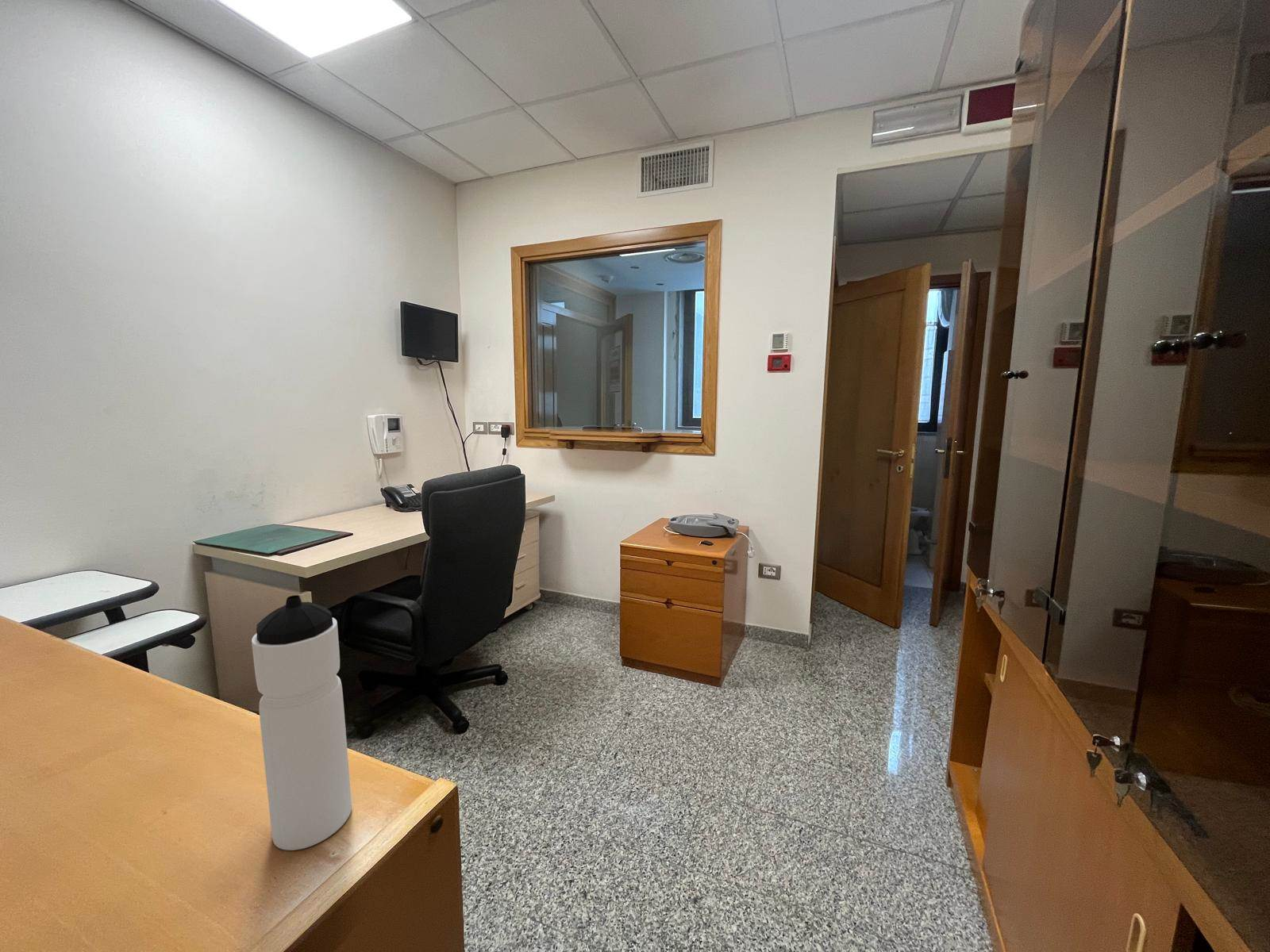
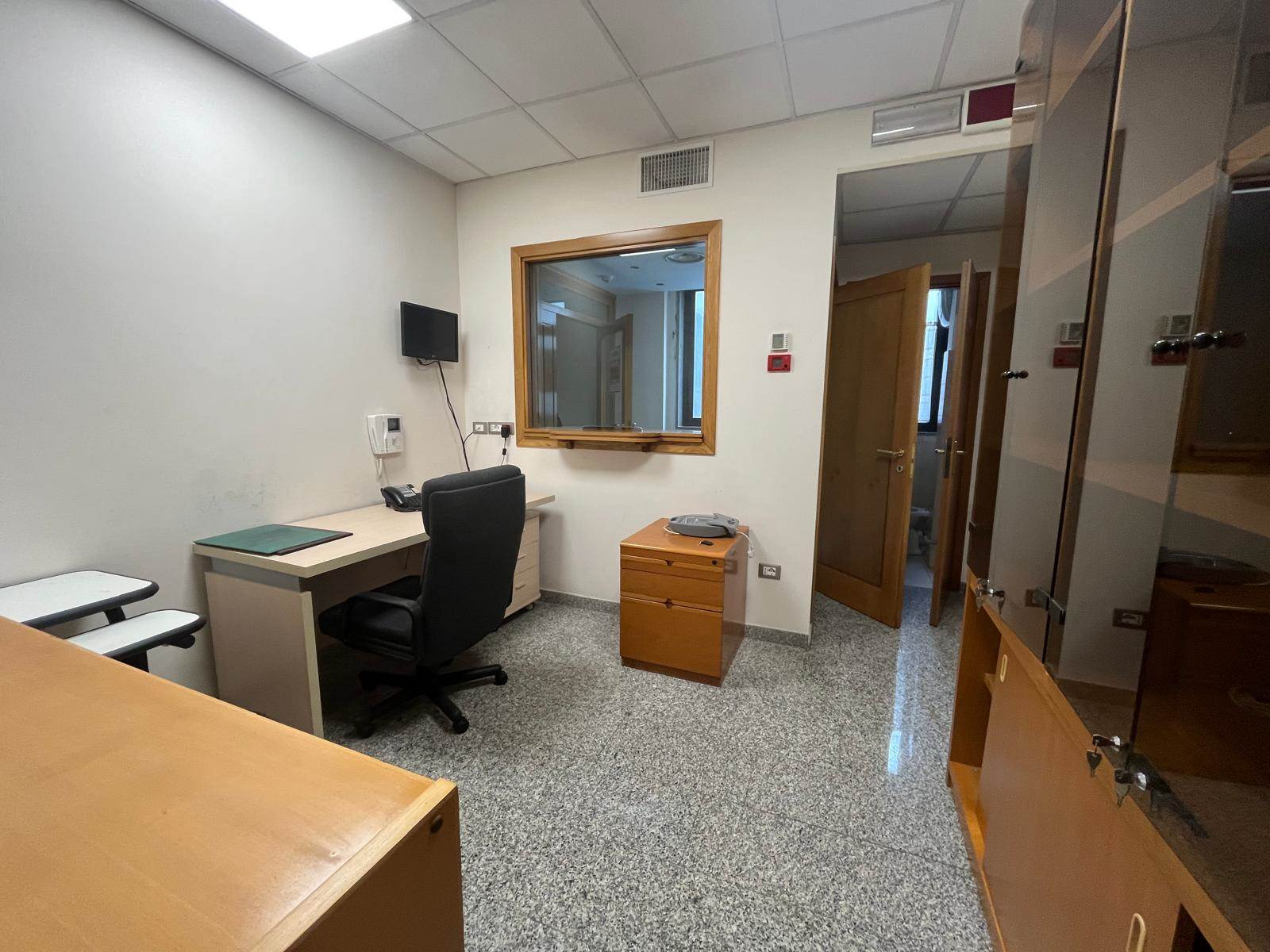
- water bottle (303, 712)
